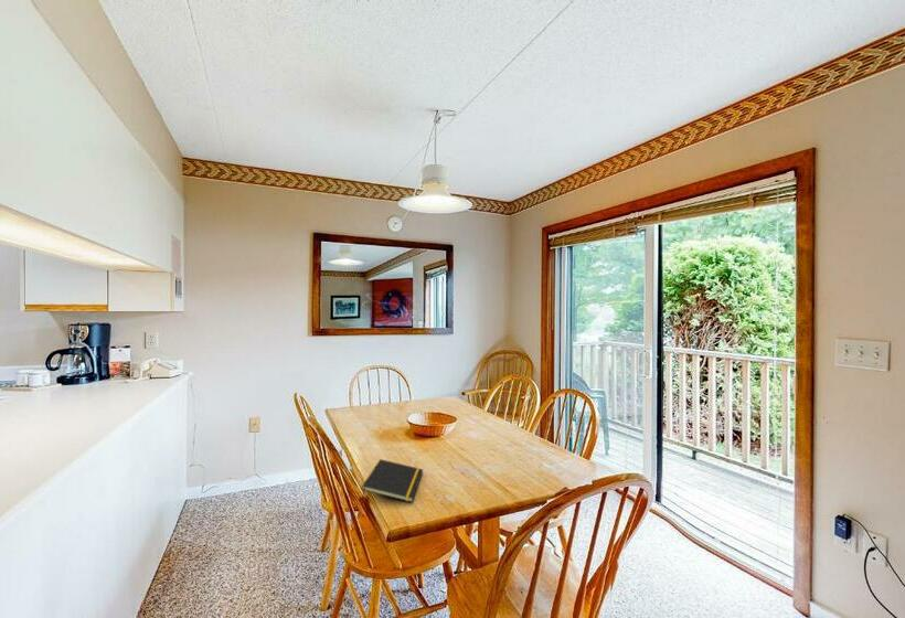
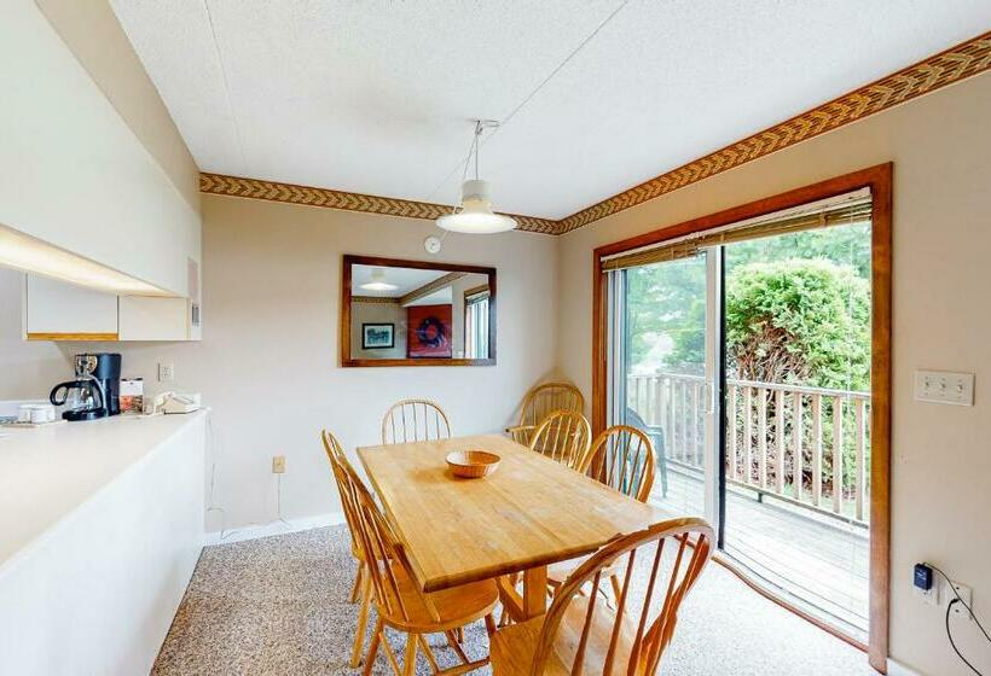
- notepad (394, 478)
